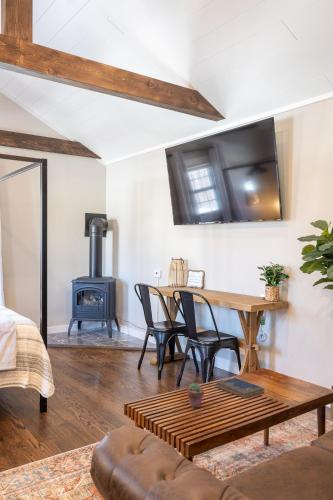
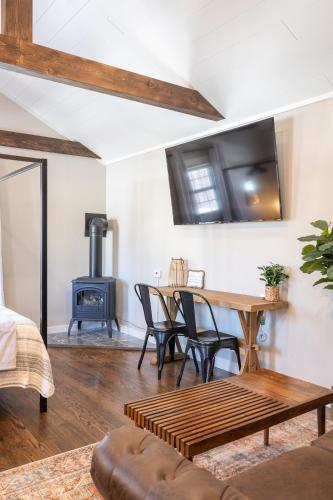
- potted succulent (195, 394)
- hardcover book (239, 387)
